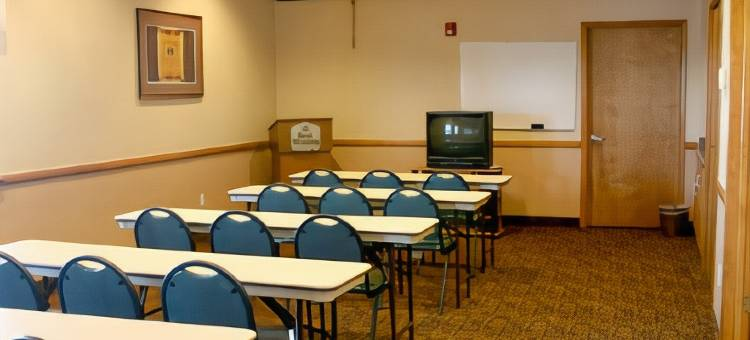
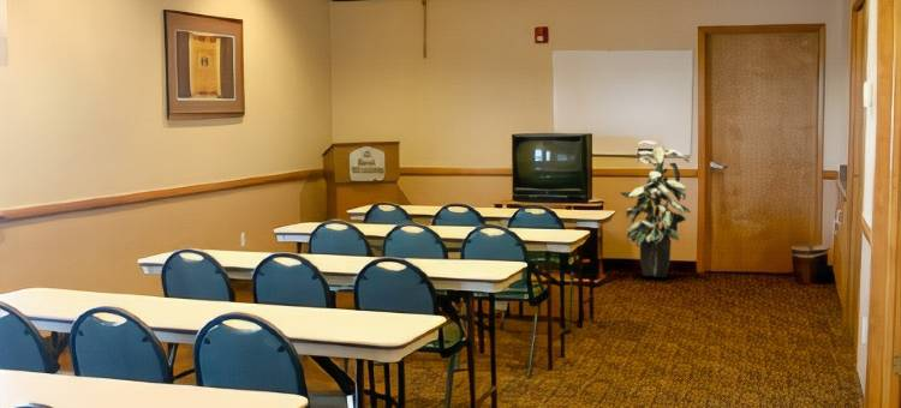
+ indoor plant (652, 209)
